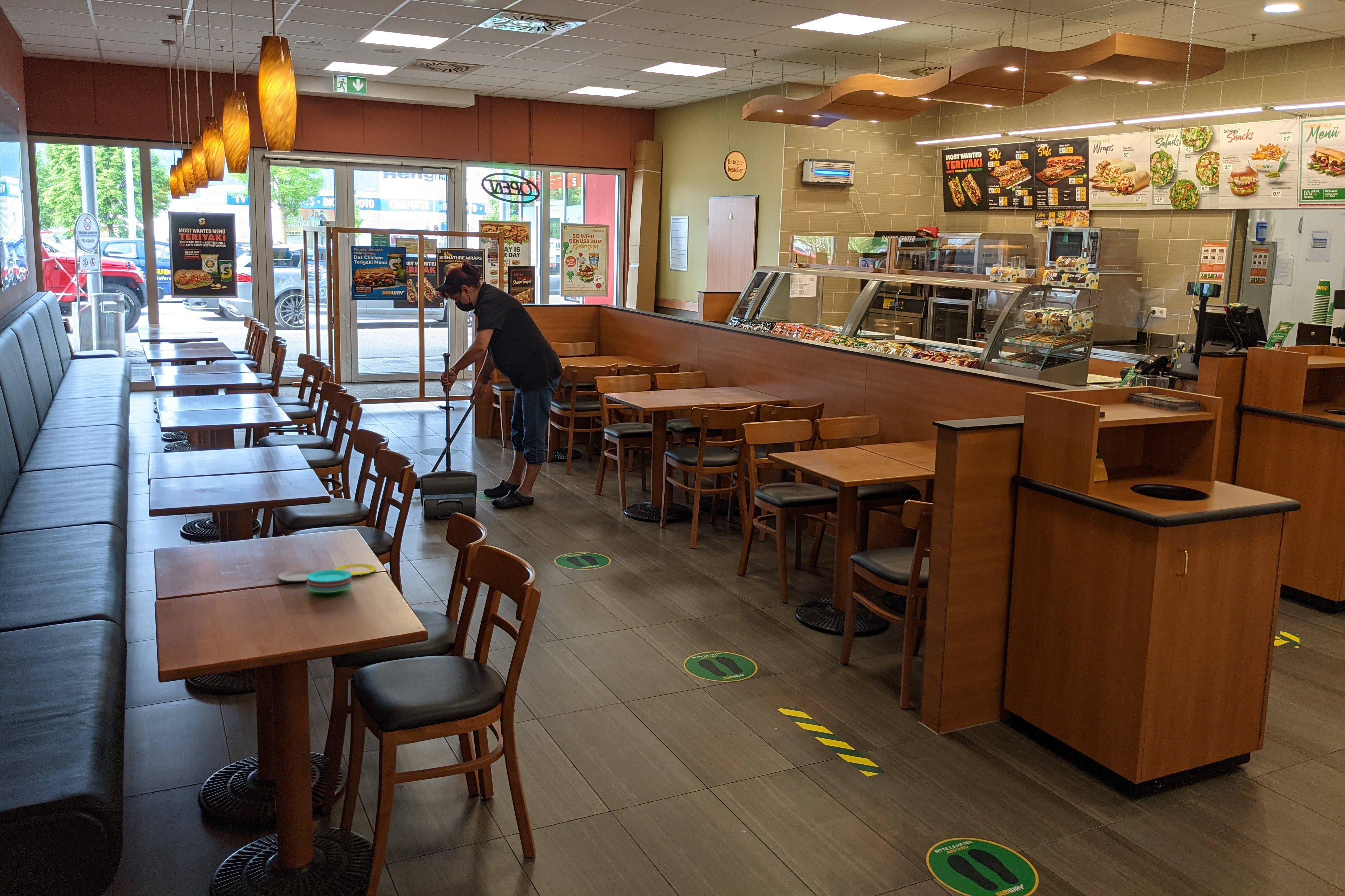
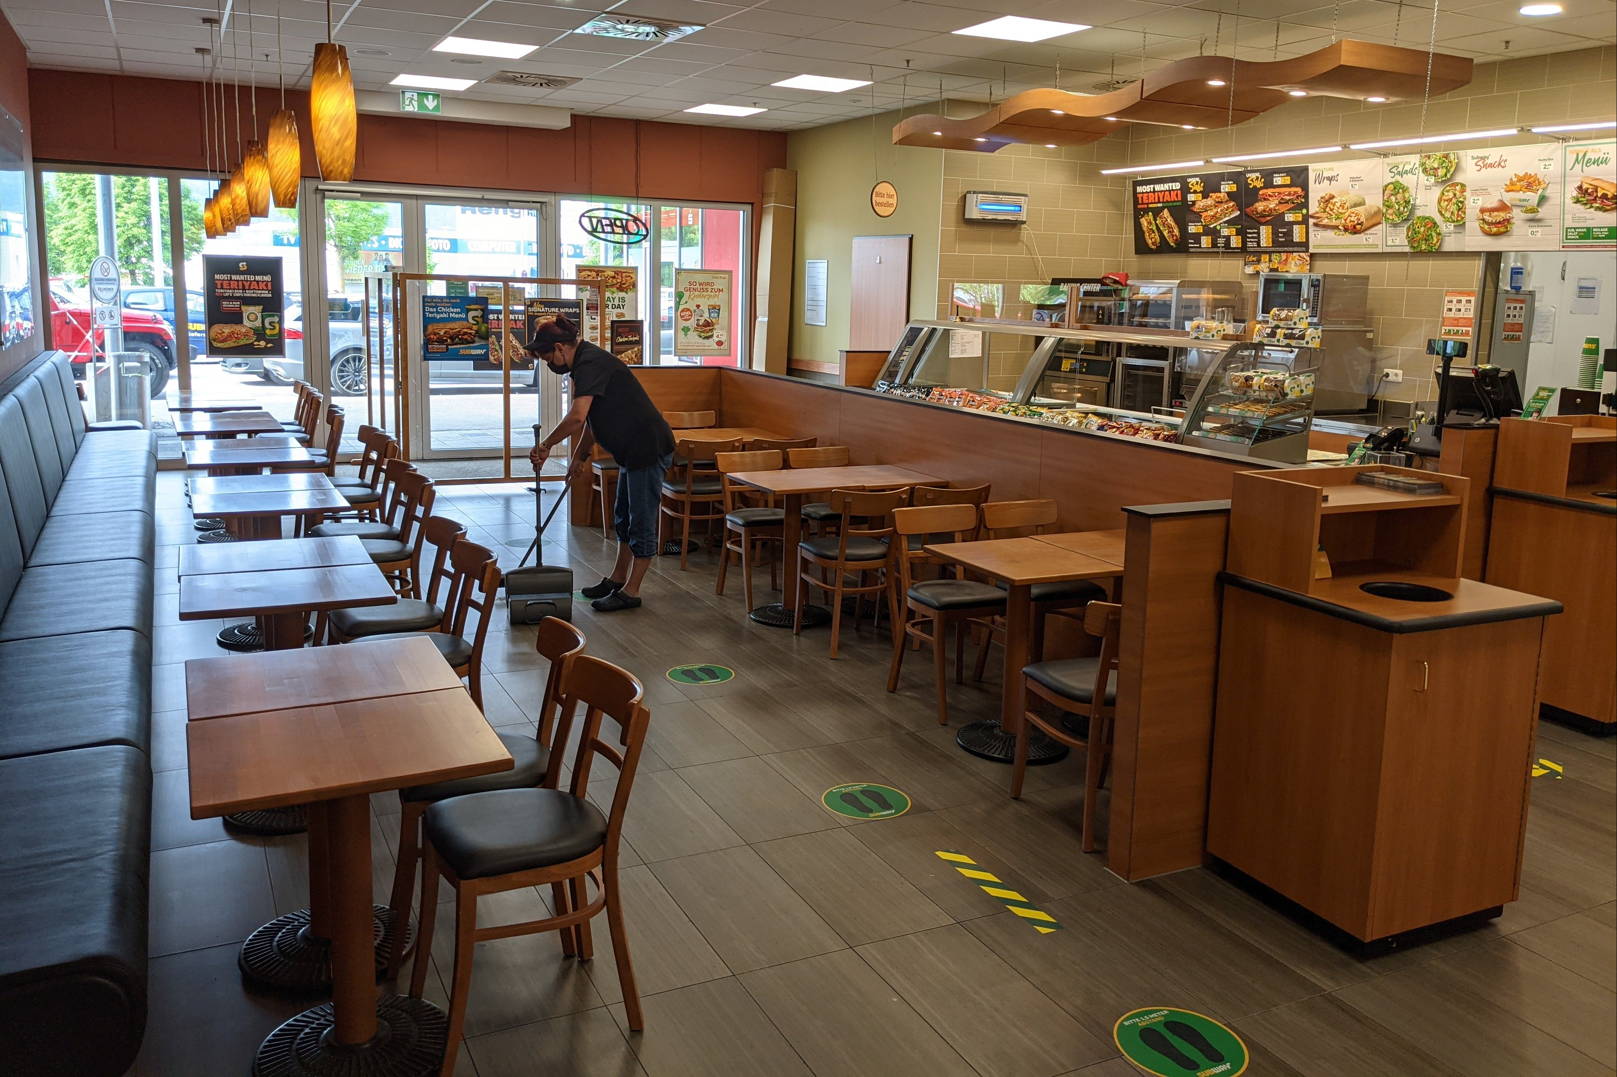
- plate (322, 573)
